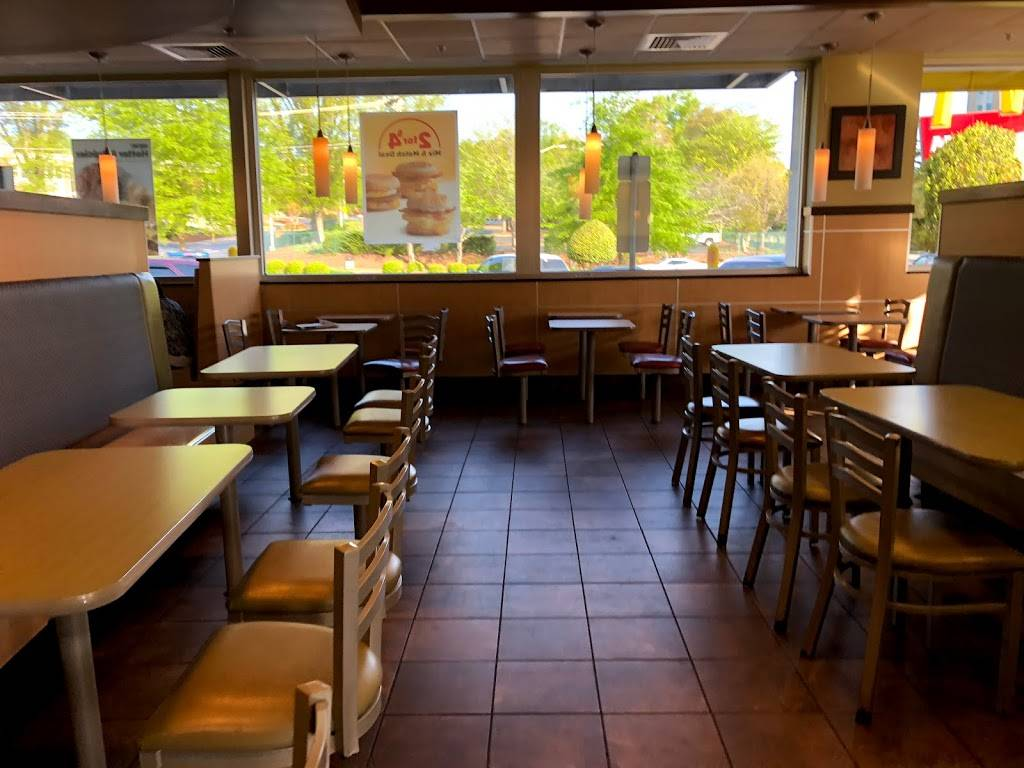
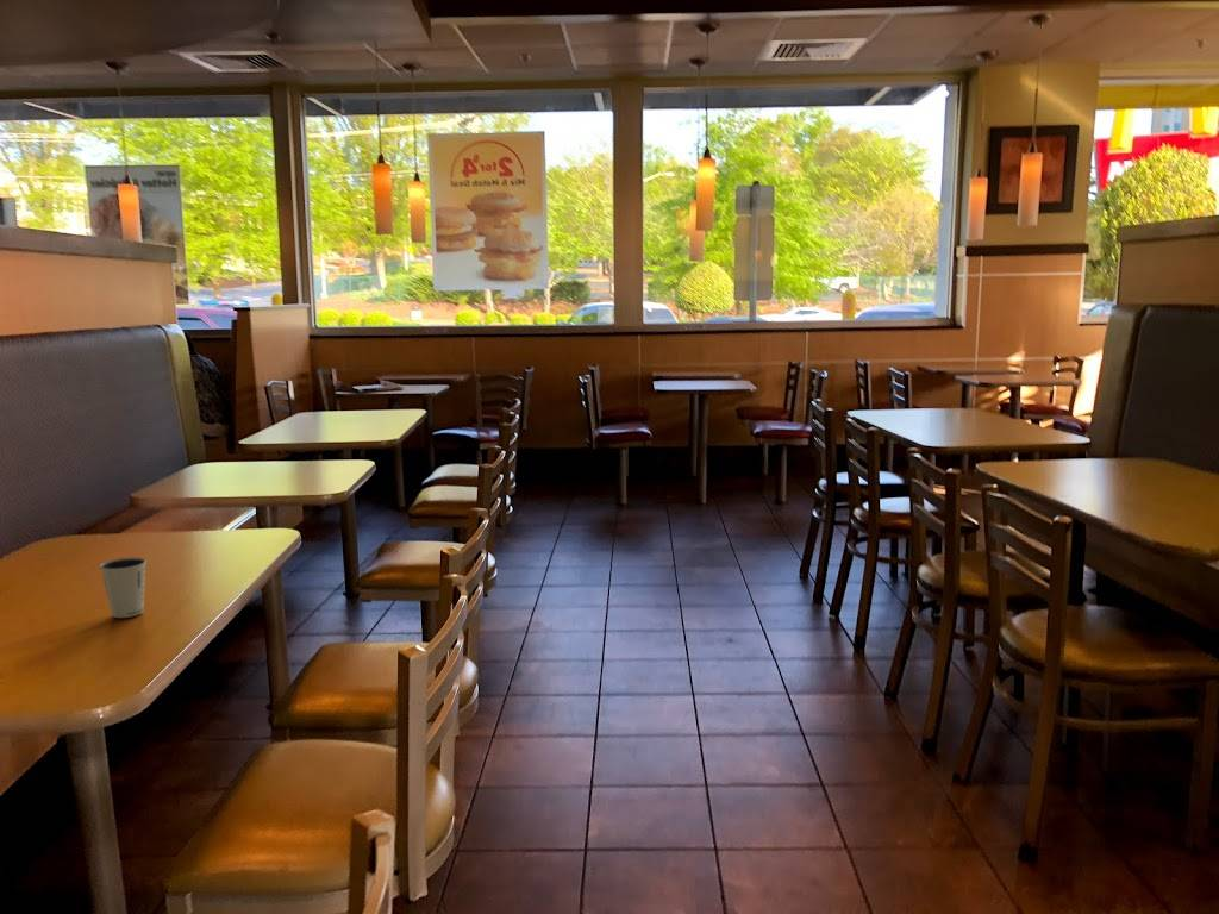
+ dixie cup (125, 588)
